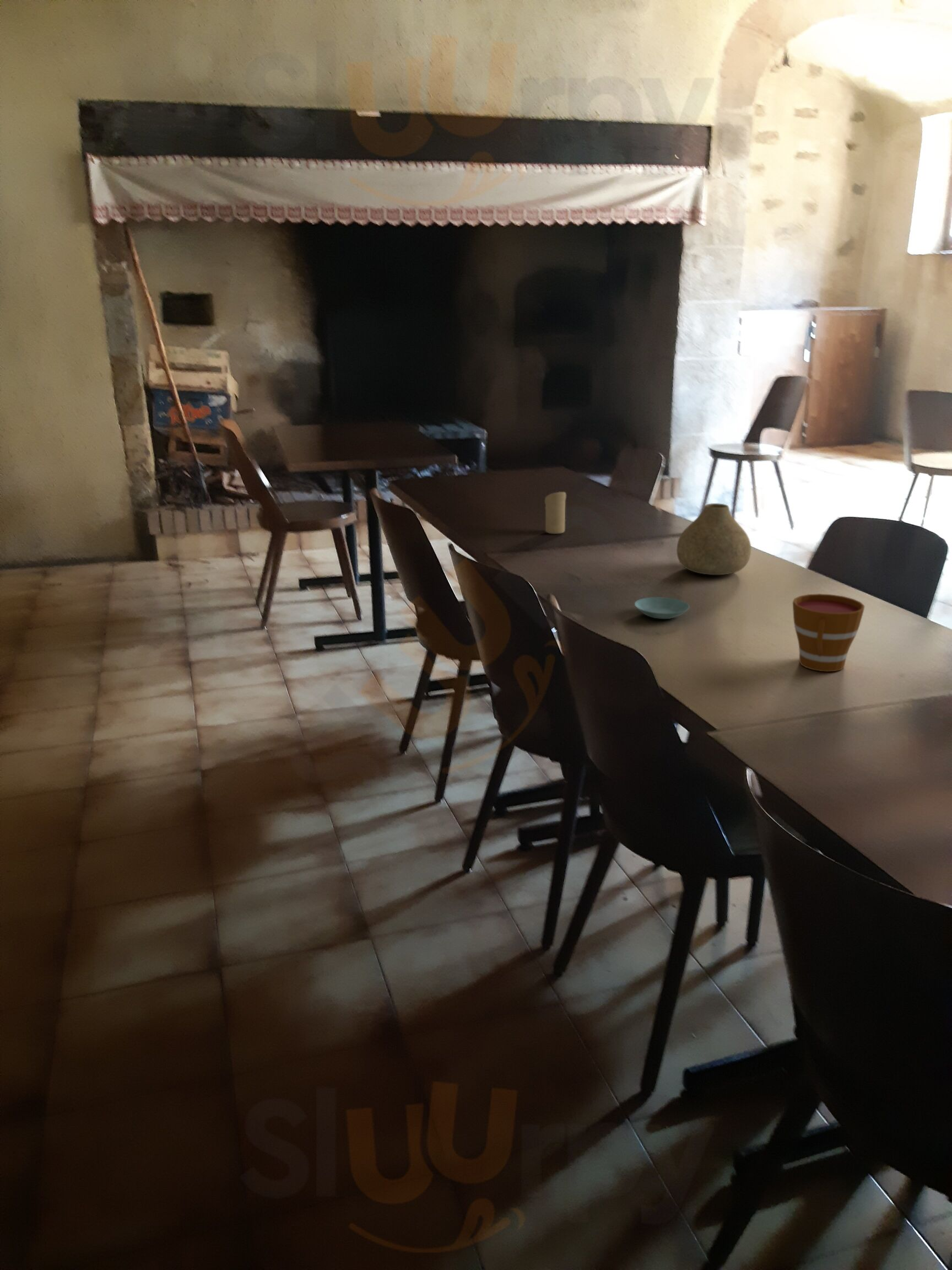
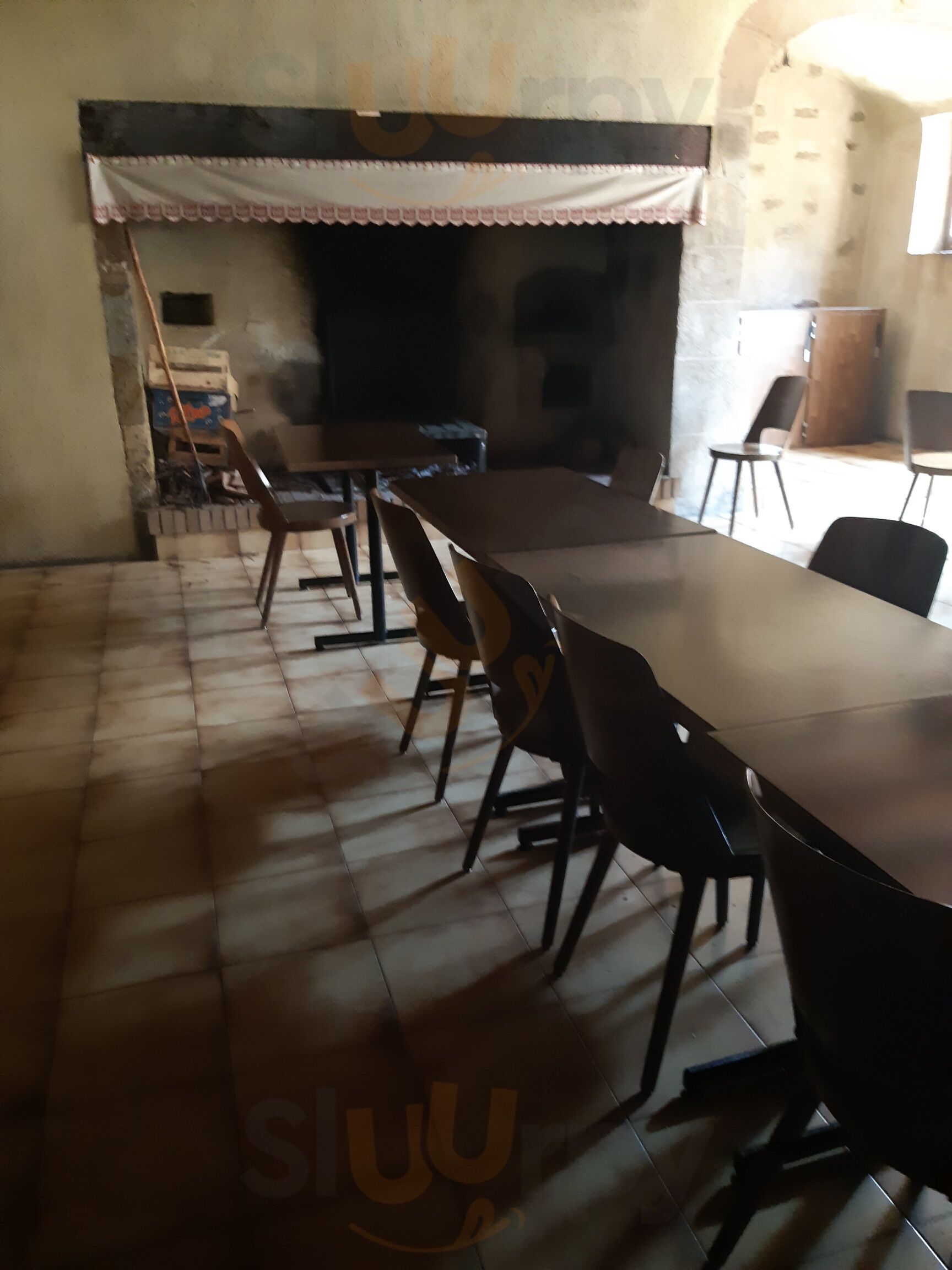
- candle (555, 511)
- saucer (662, 610)
- cup (825, 636)
- vase (714, 538)
